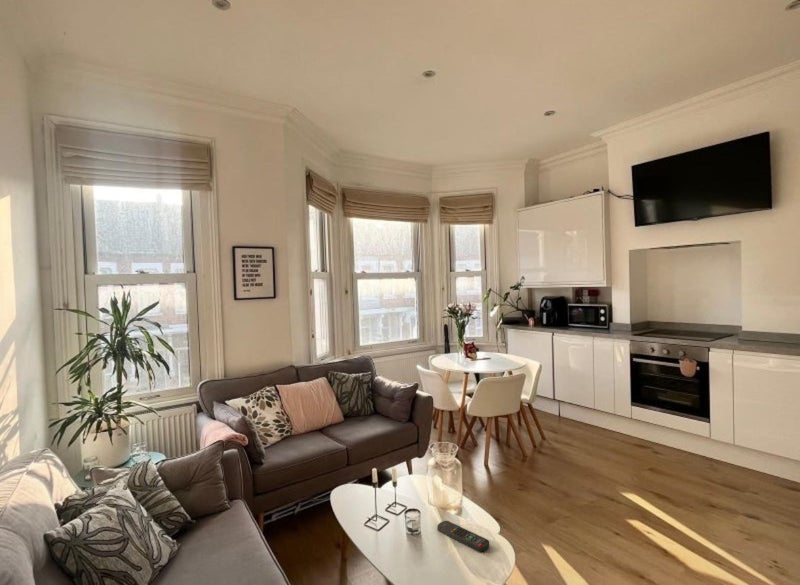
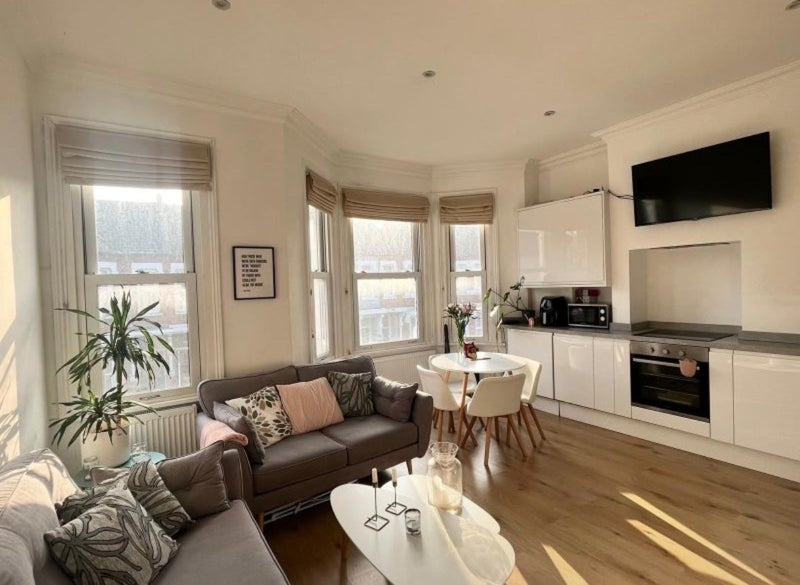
- remote control (462, 535)
